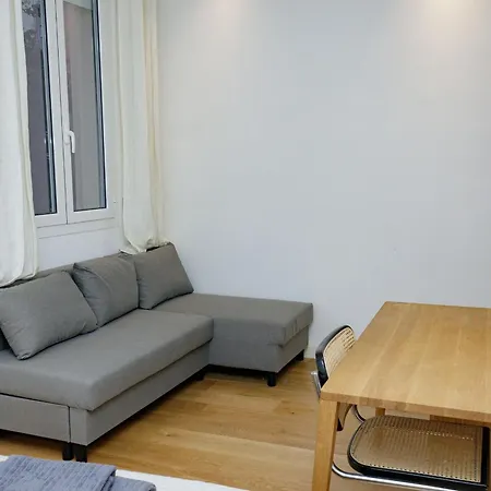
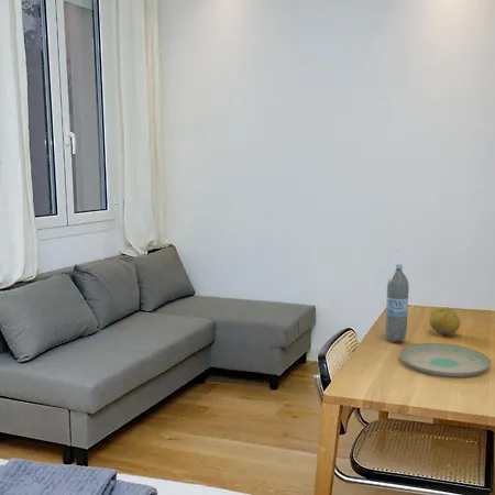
+ water bottle (397, 302)
+ fruit (444, 321)
+ plate (443, 360)
